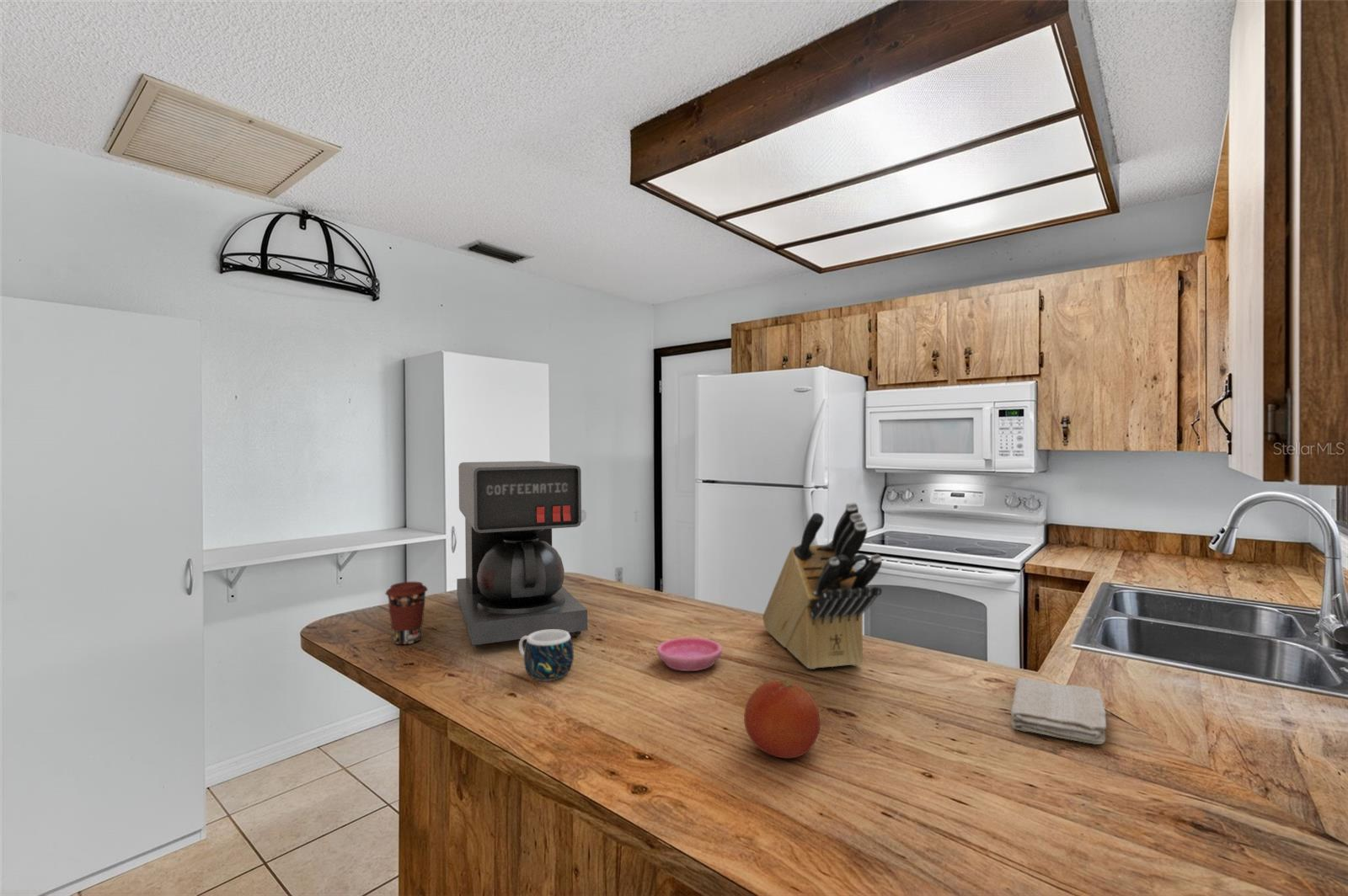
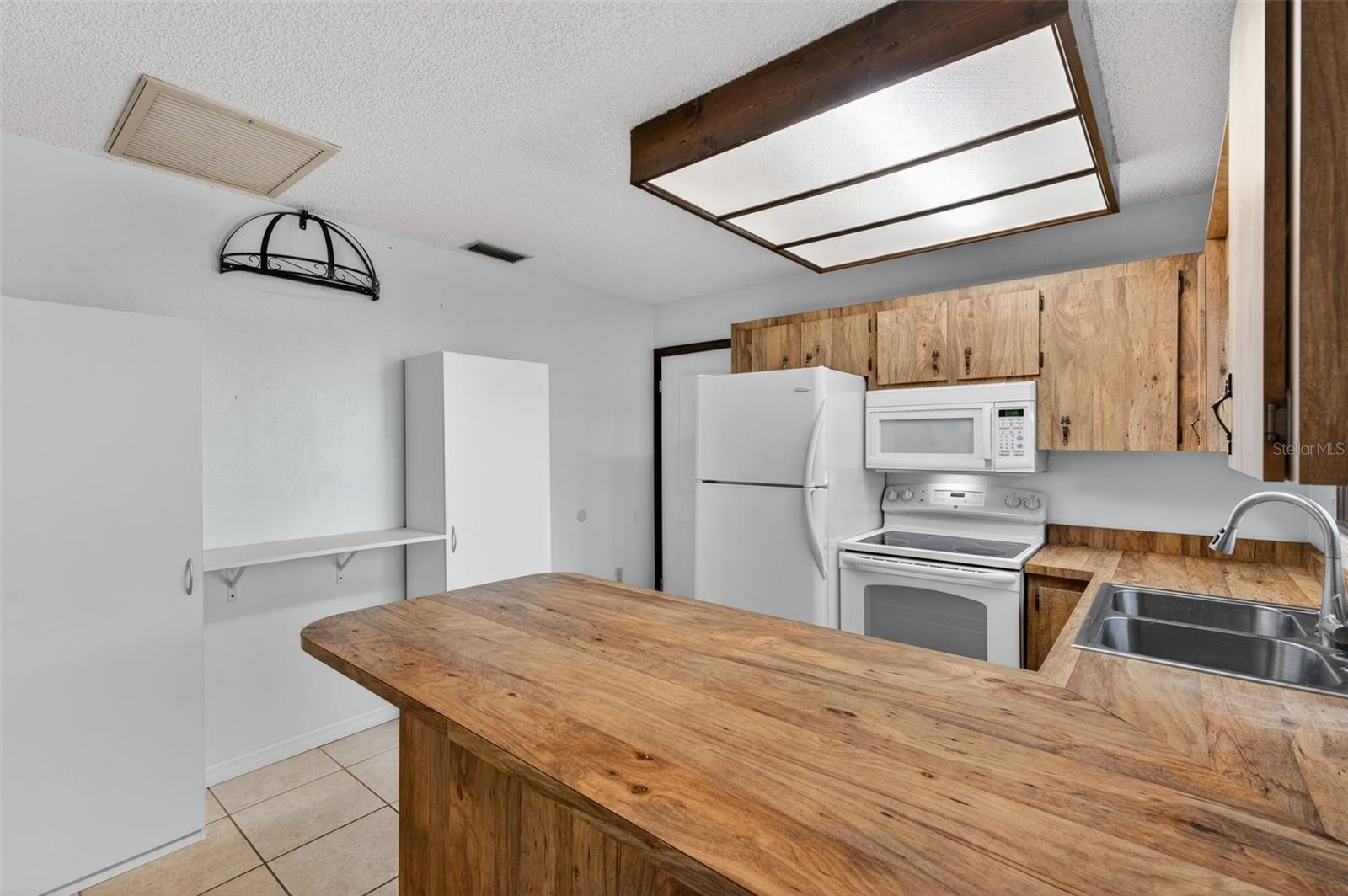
- coffee cup (407, 612)
- washcloth (1056, 706)
- saucer (689, 654)
- coffee maker (514, 540)
- fruit (782, 717)
- mug (543, 653)
- knife block (816, 576)
